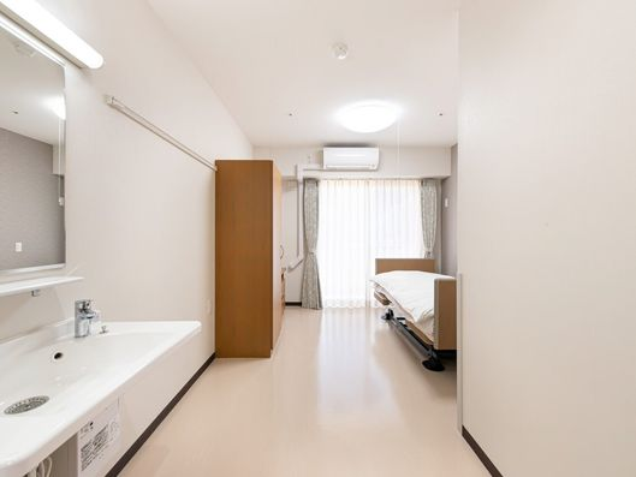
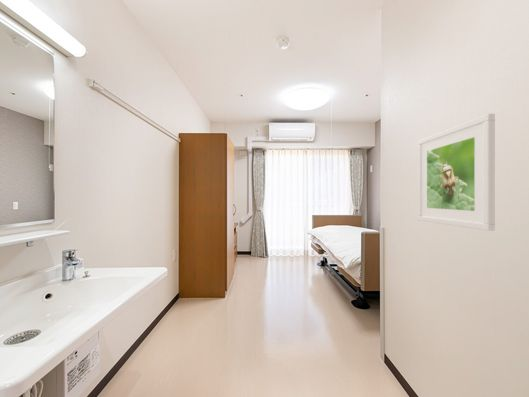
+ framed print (448, 177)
